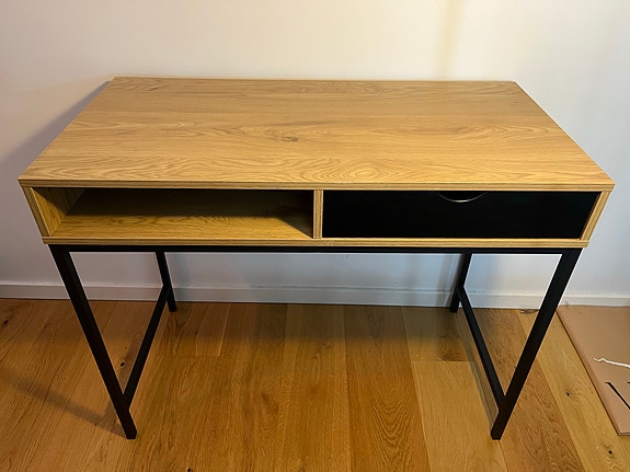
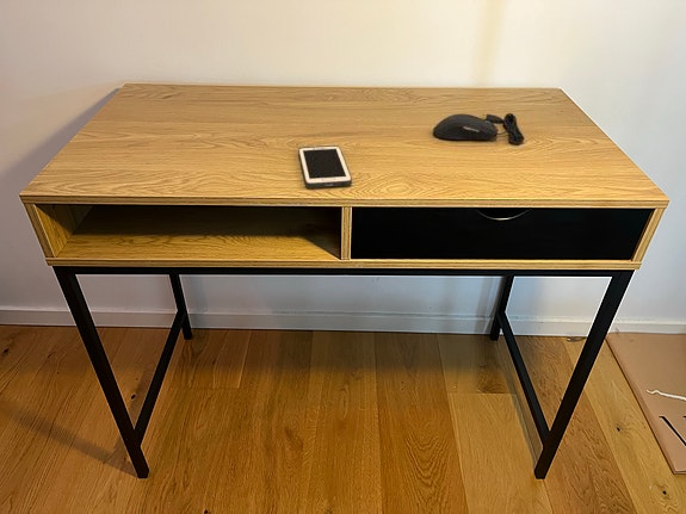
+ cell phone (323, 165)
+ computer mouse (477, 120)
